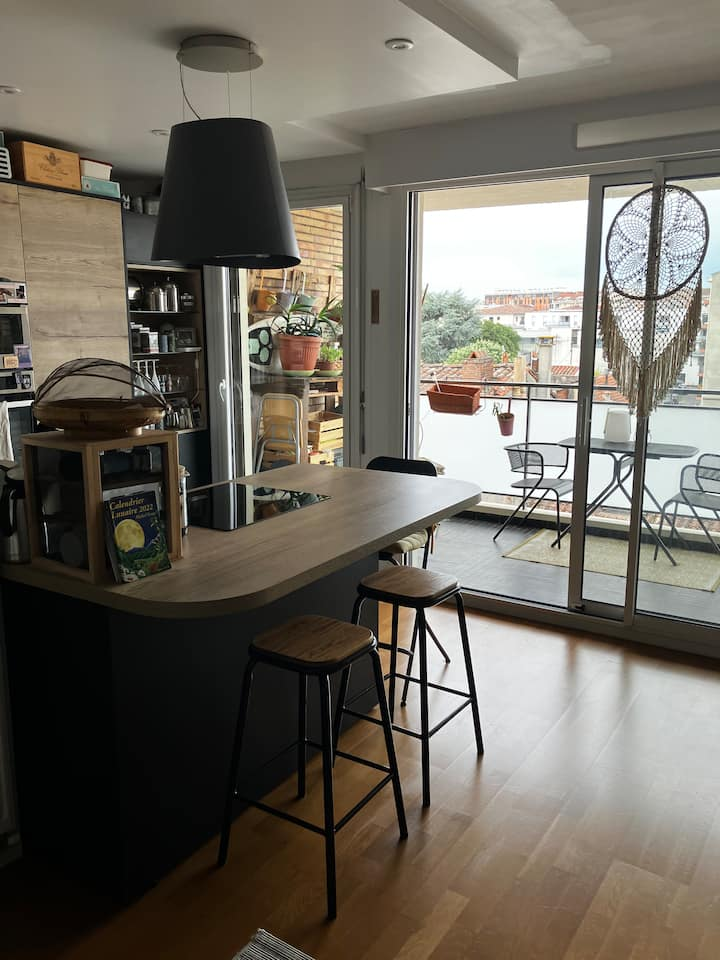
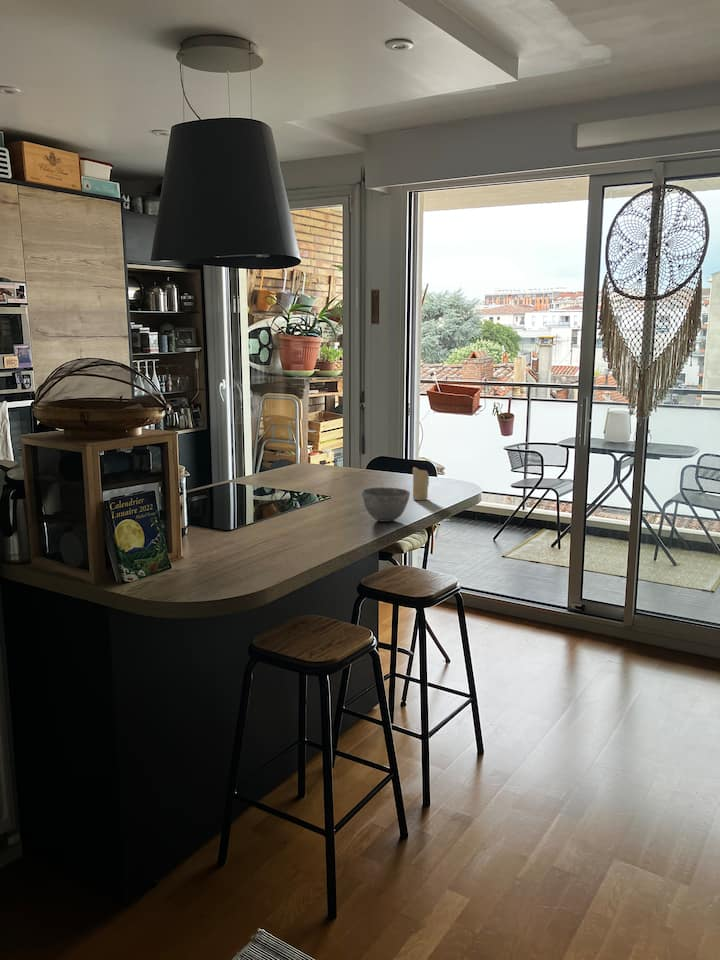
+ bowl (385, 505)
+ candle (420, 483)
